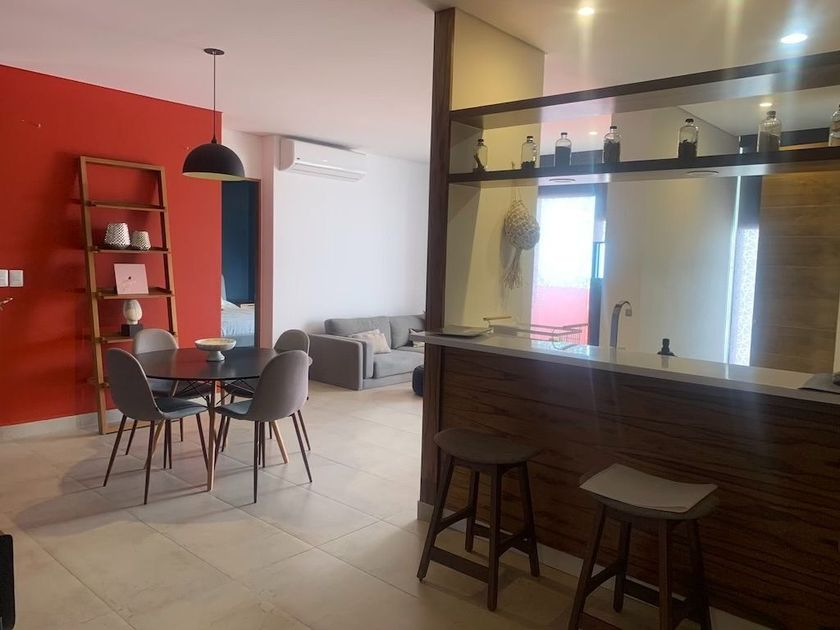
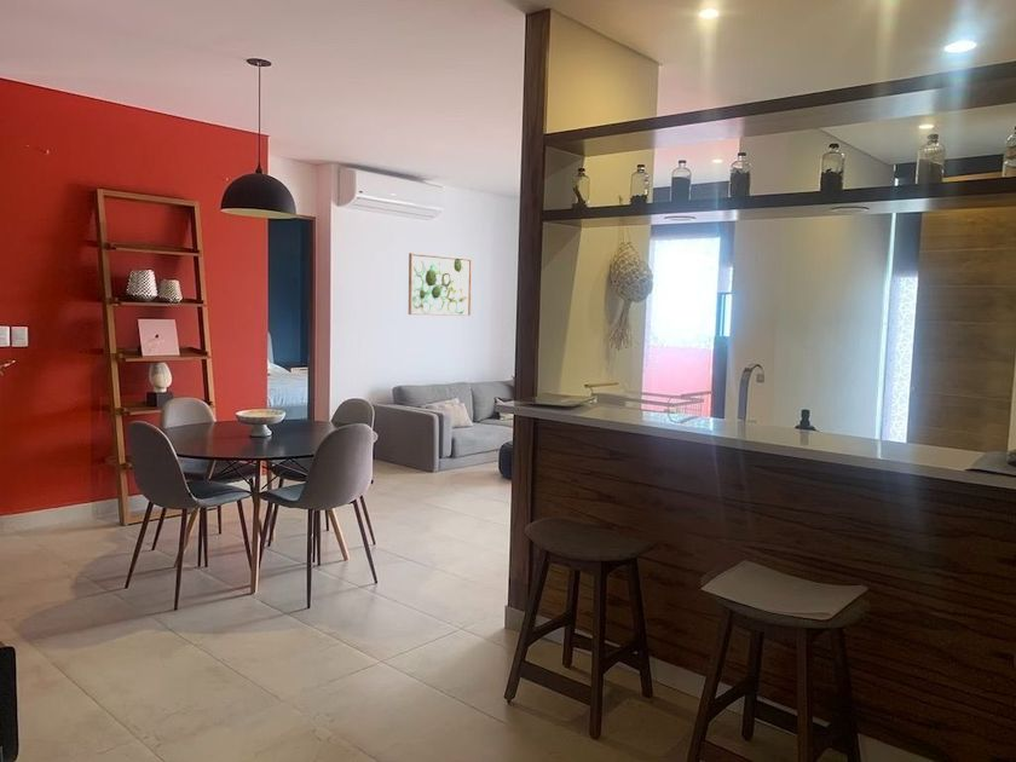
+ wall art (441, 285)
